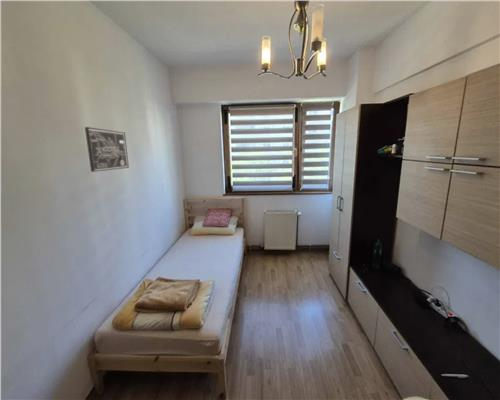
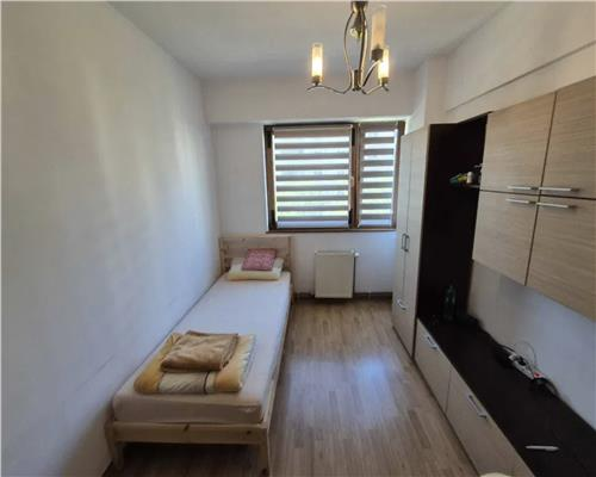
- wall art (109, 150)
